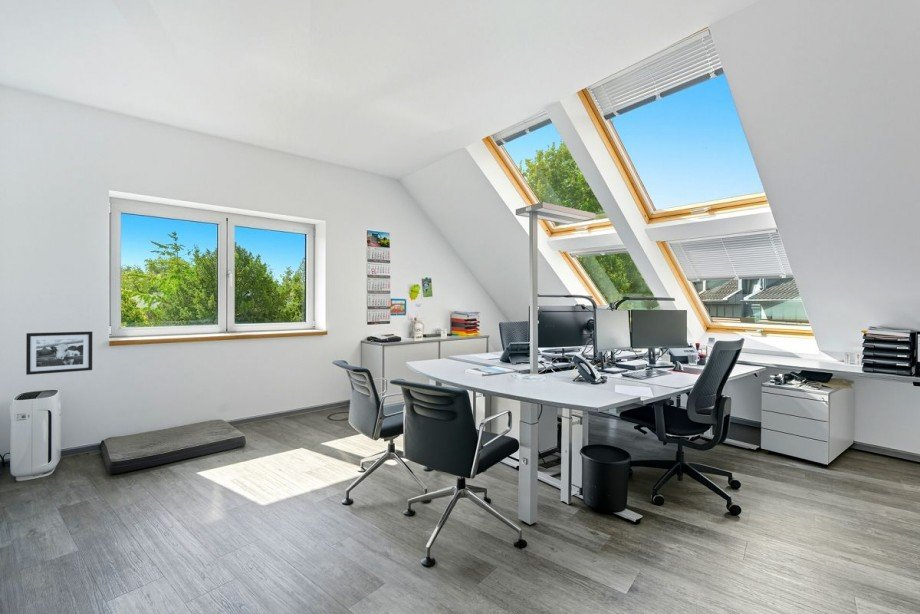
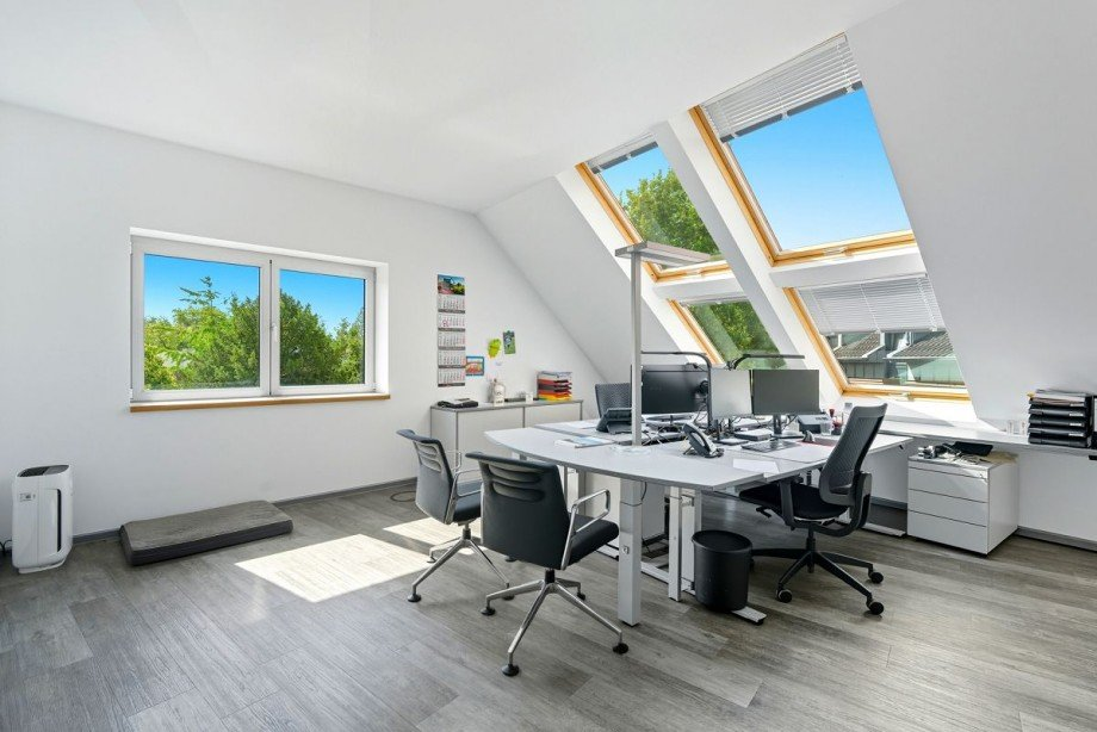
- picture frame (60, 352)
